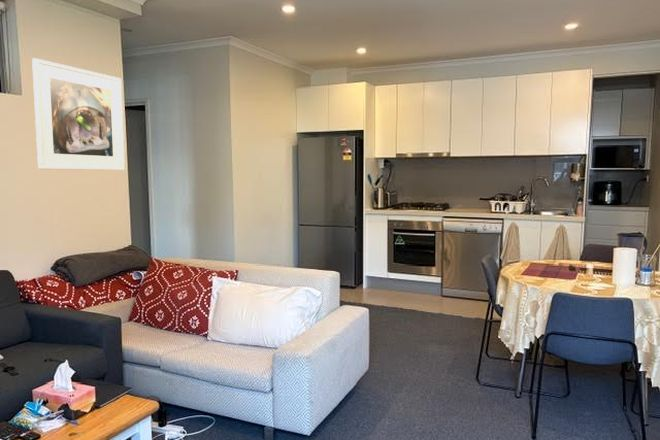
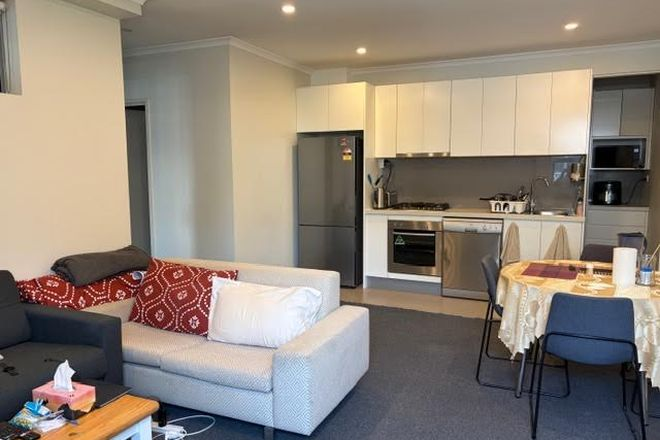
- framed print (83, 119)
